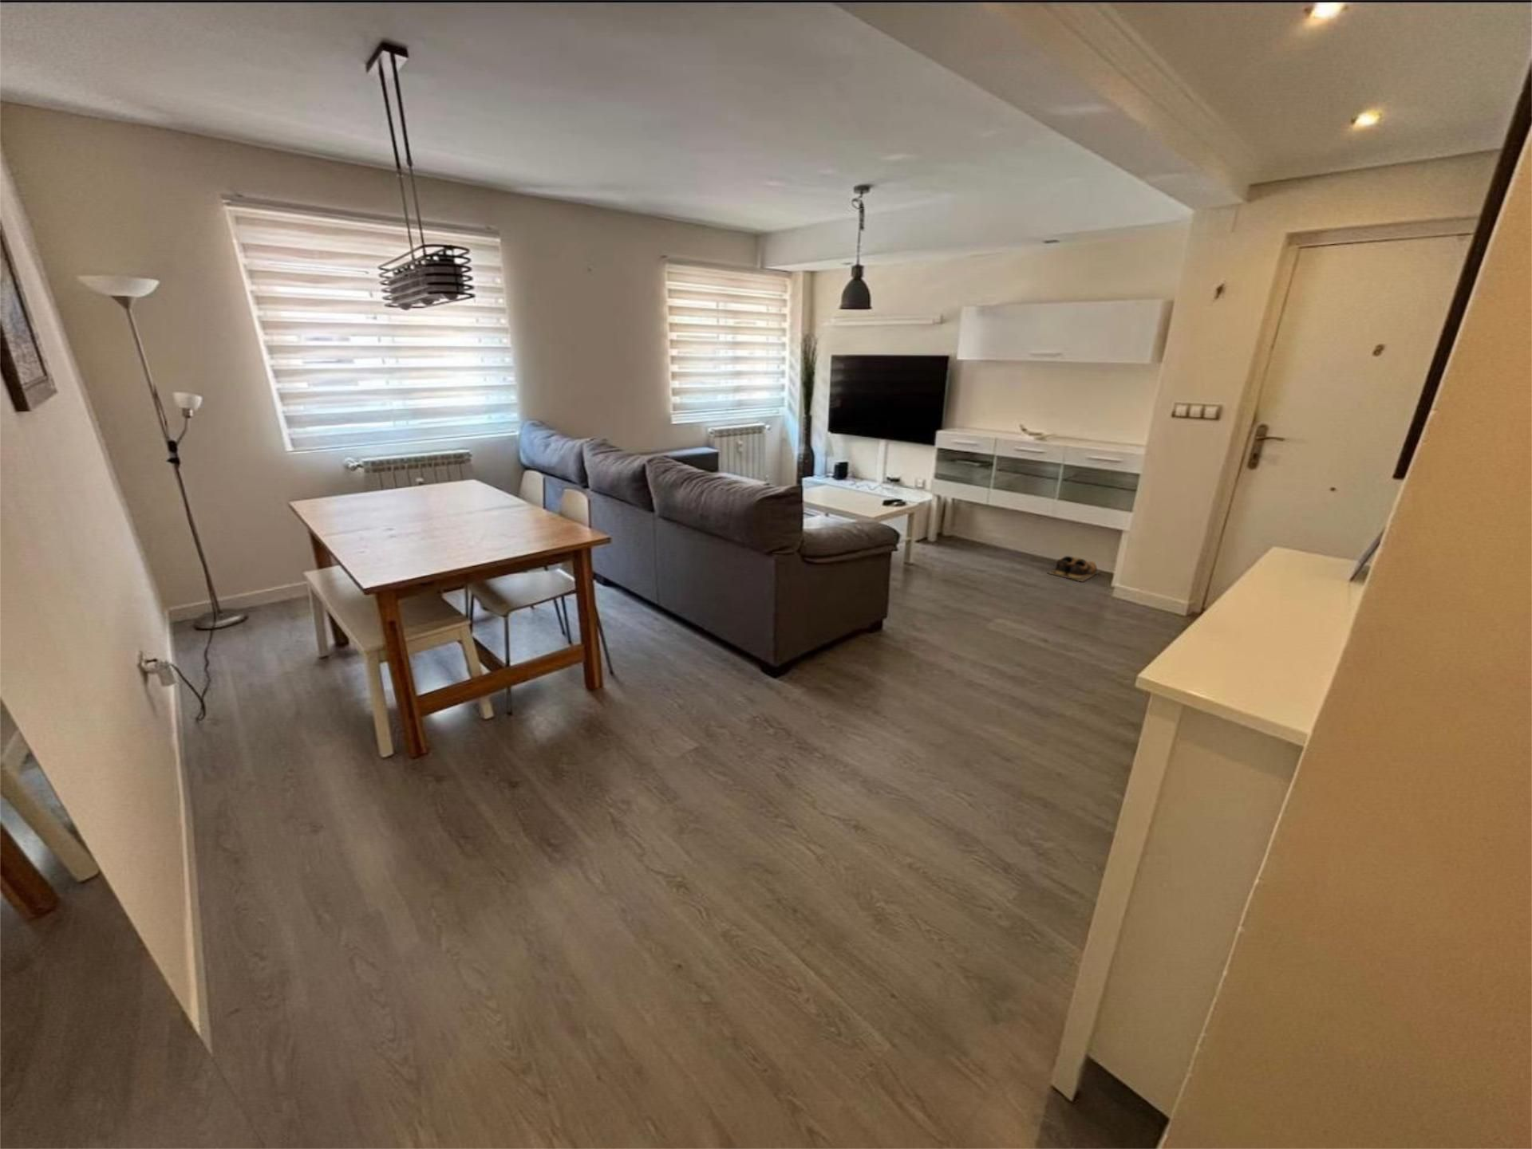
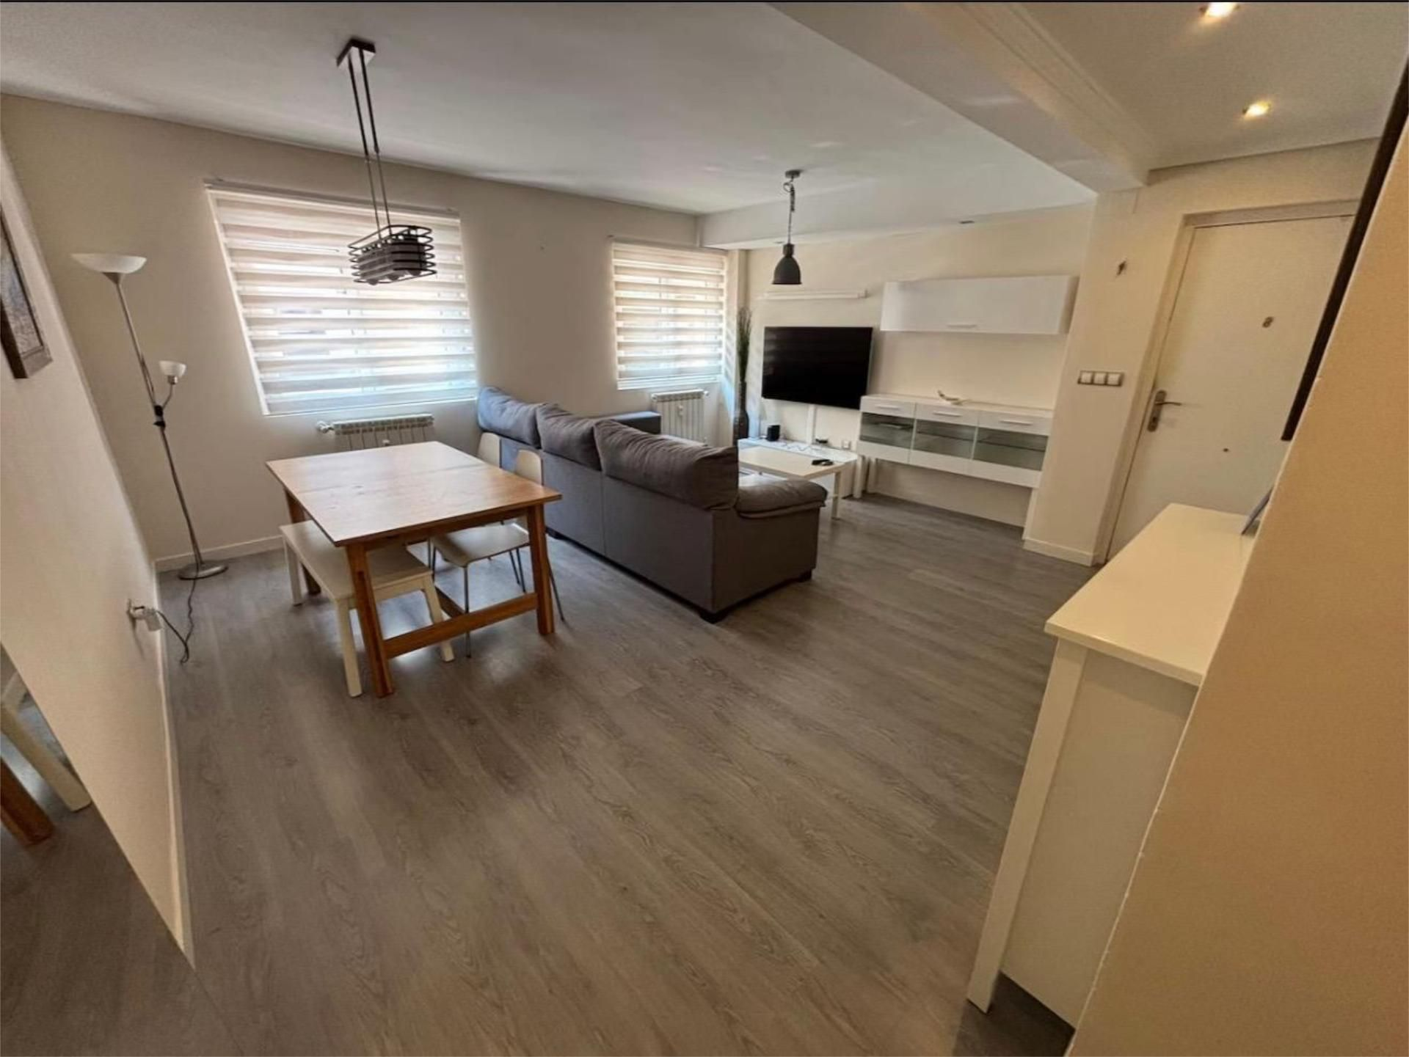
- shoes (1074, 565)
